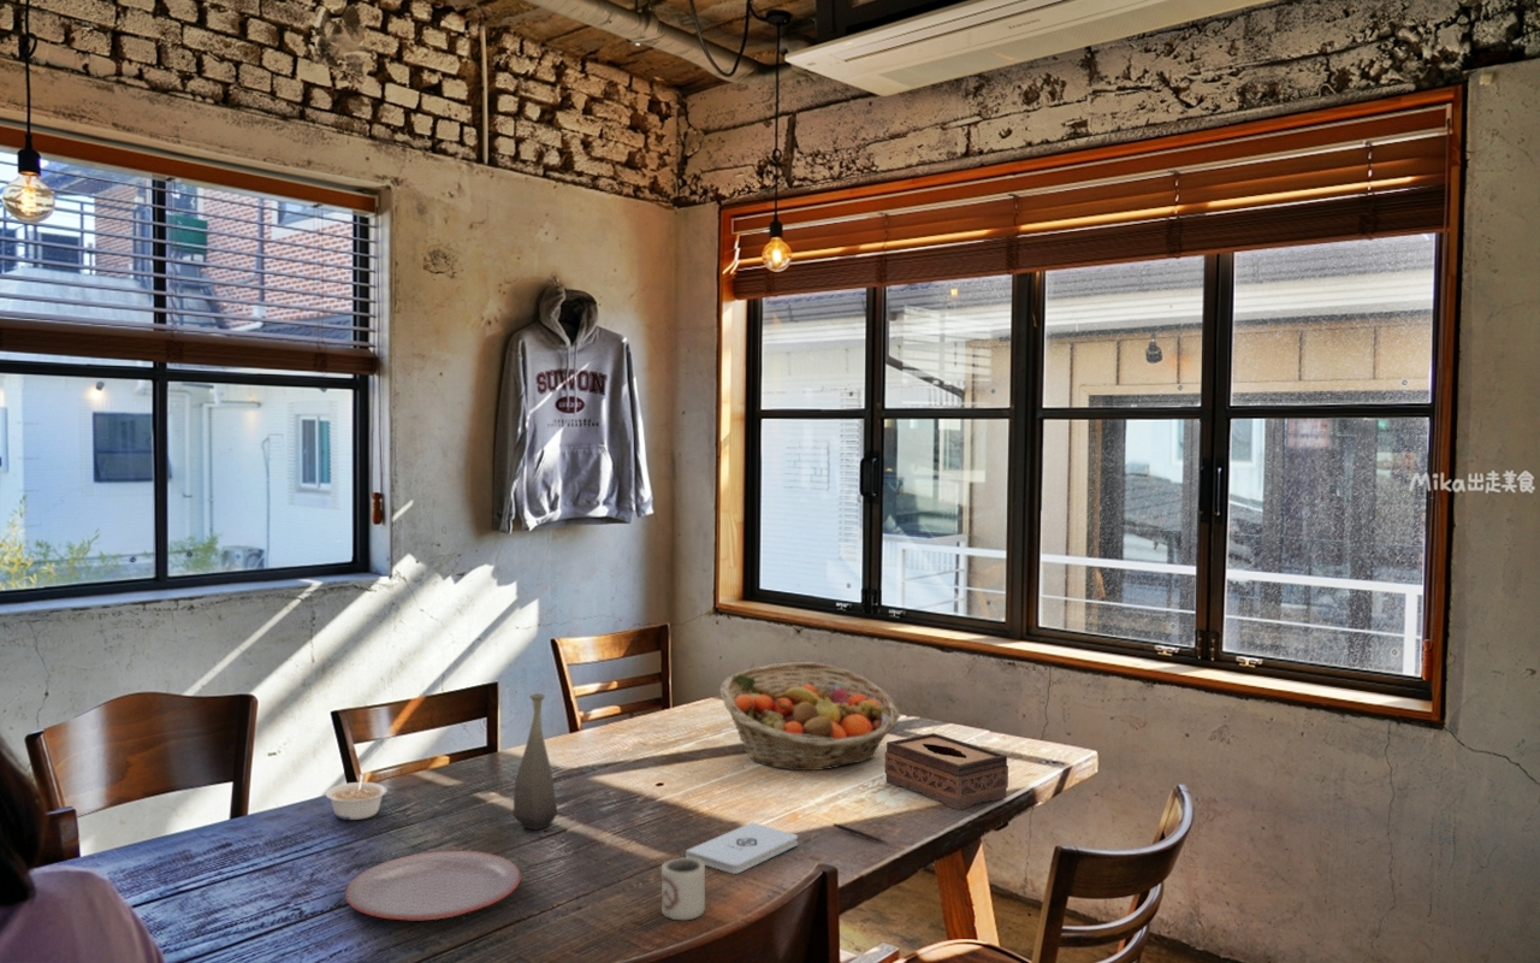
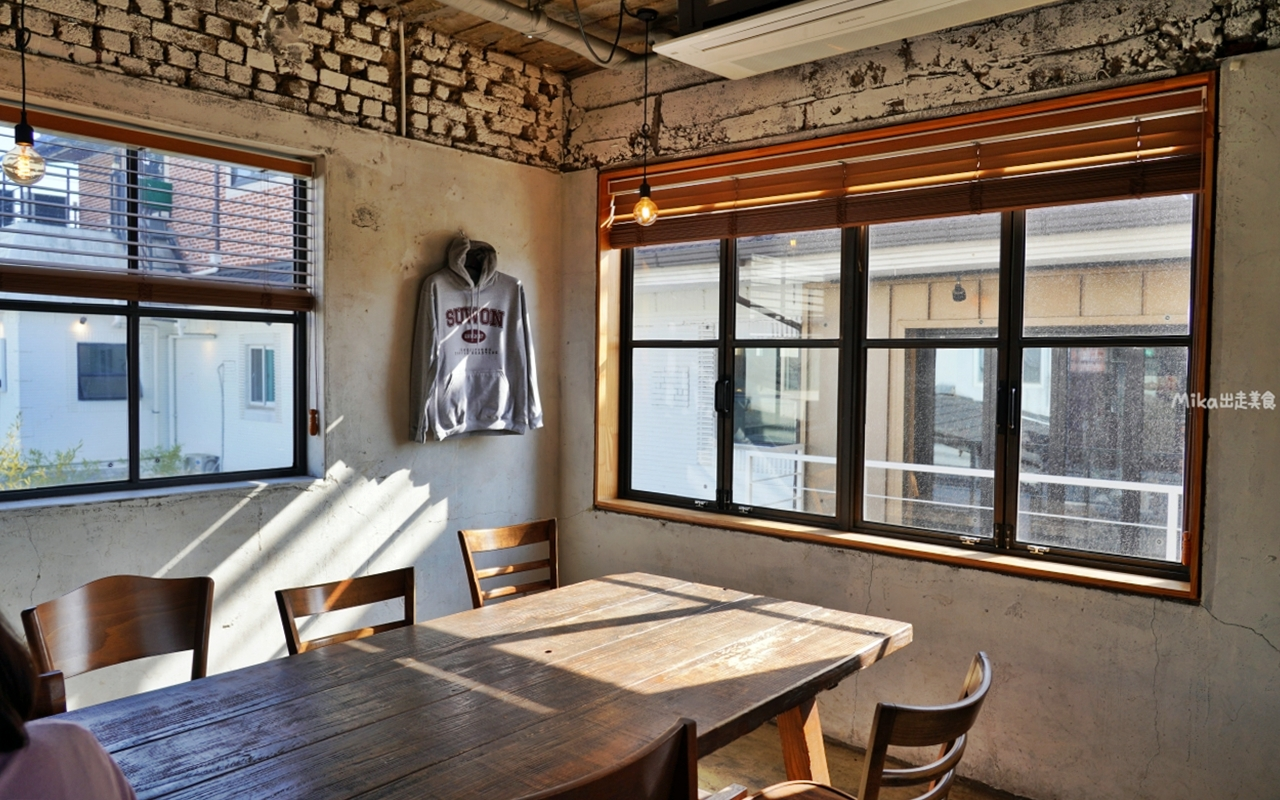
- pen (860, 833)
- tissue box (944, 769)
- plate (434, 887)
- notepad (744, 846)
- fruit basket (808, 714)
- cup (679, 886)
- bottle (534, 760)
- legume (355, 799)
